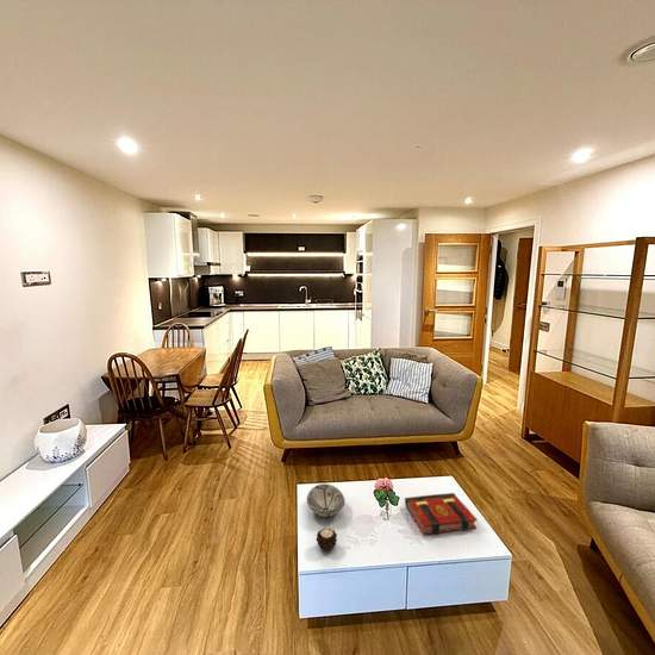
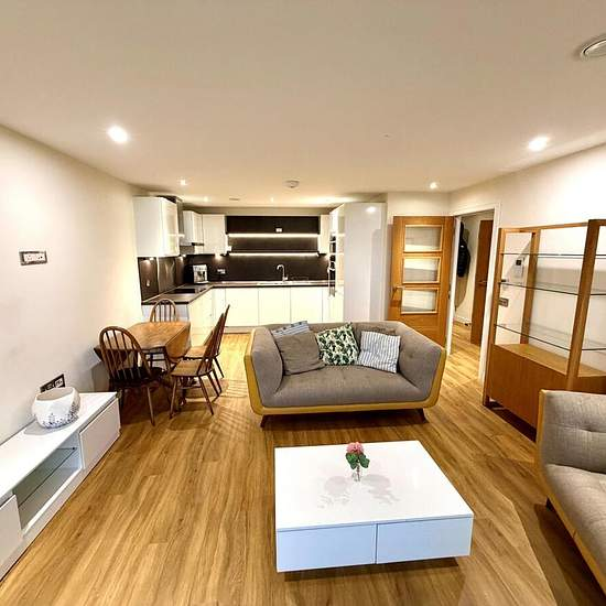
- candle (326, 538)
- decorative bowl (325, 504)
- book (438, 511)
